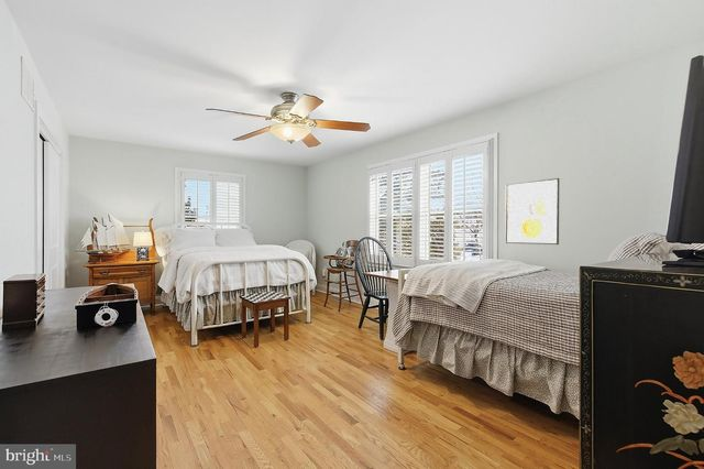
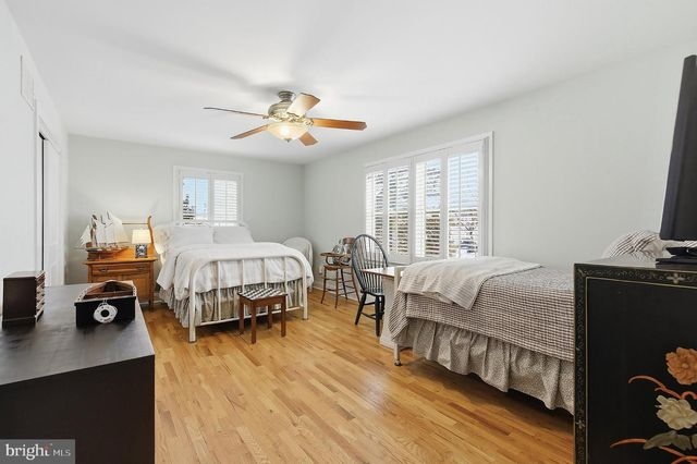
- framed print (530, 212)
